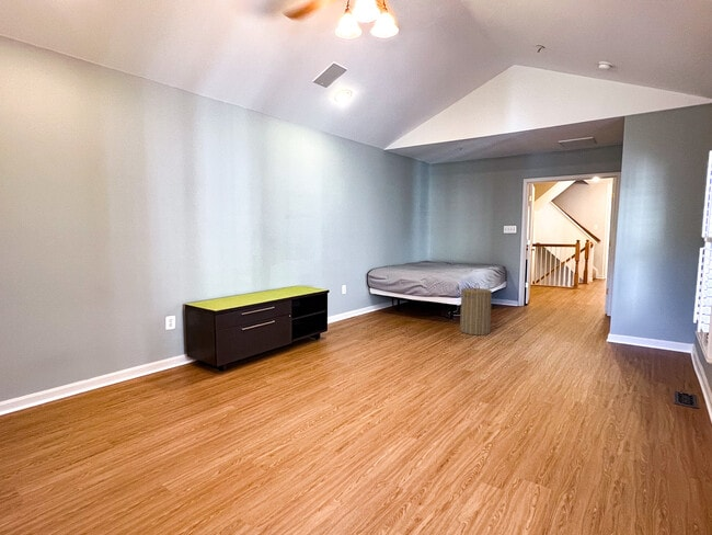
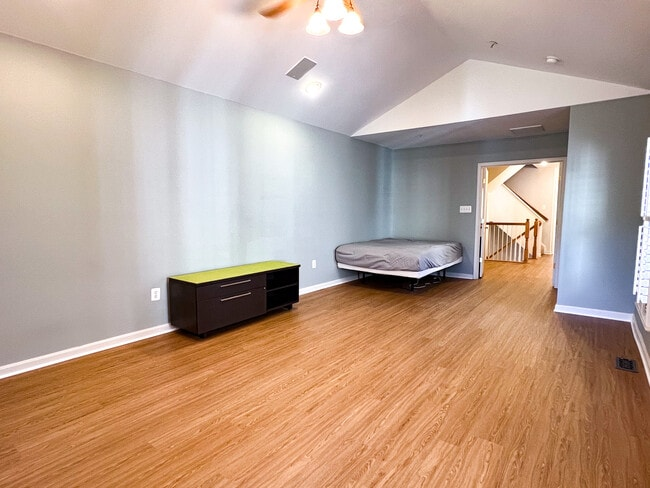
- laundry hamper (475, 307)
